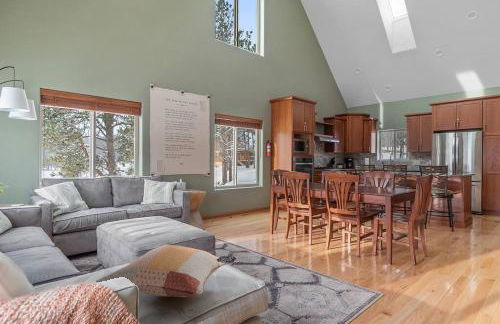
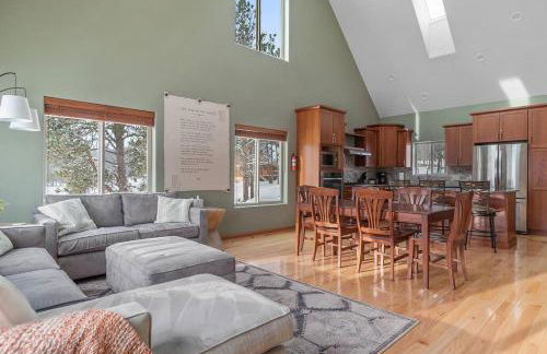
- decorative pillow (174, 268)
